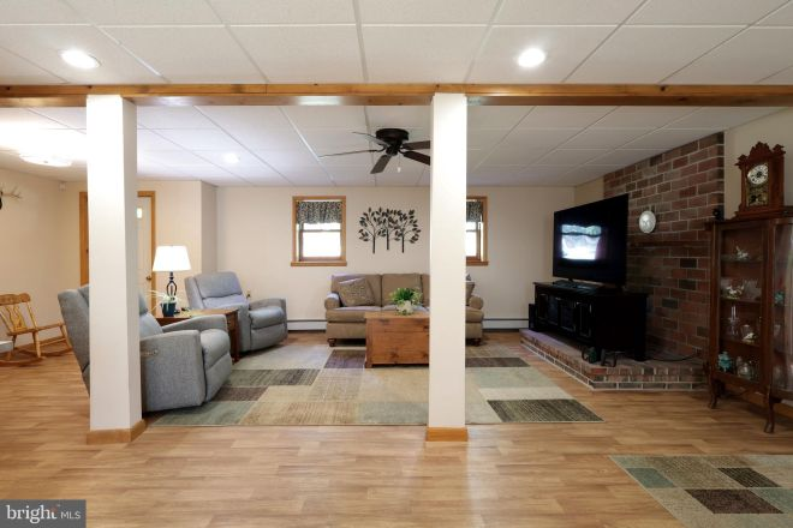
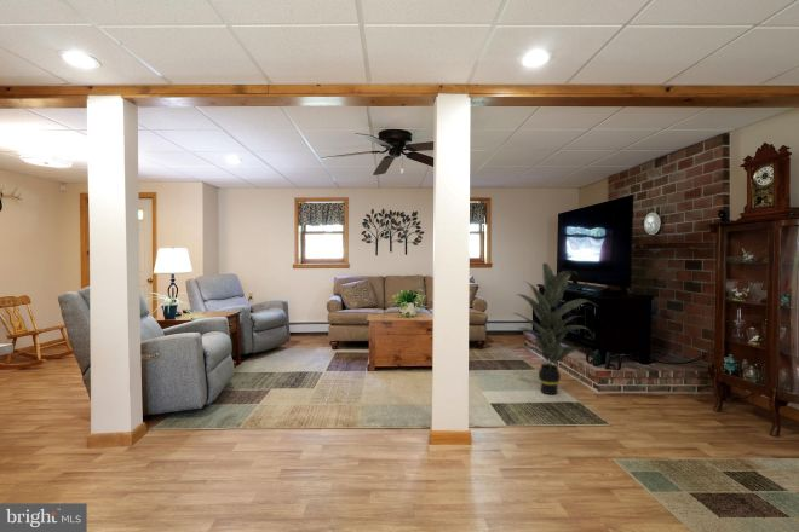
+ indoor plant (551, 326)
